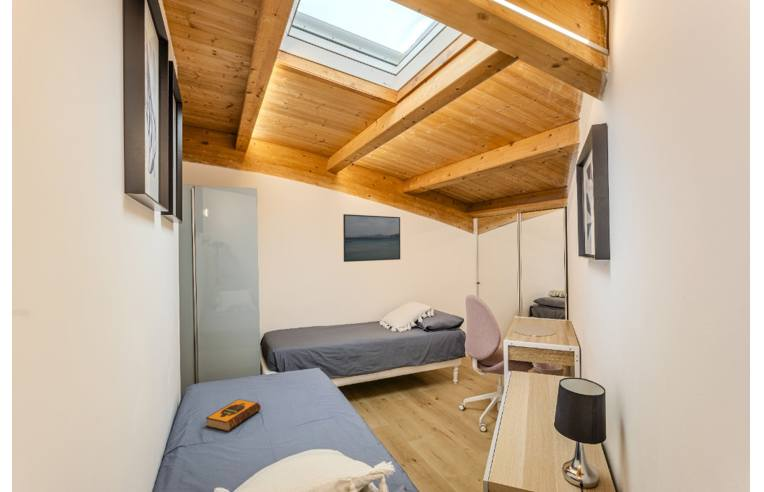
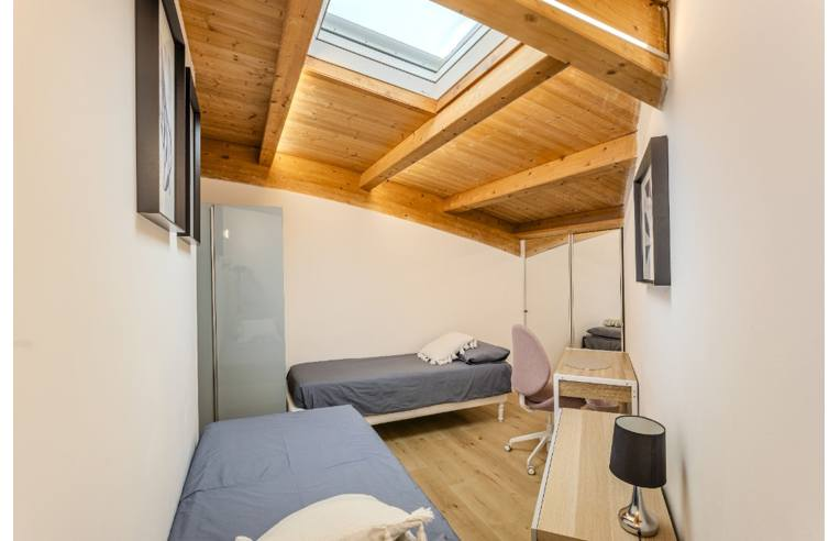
- hardback book (234, 414)
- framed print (373, 238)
